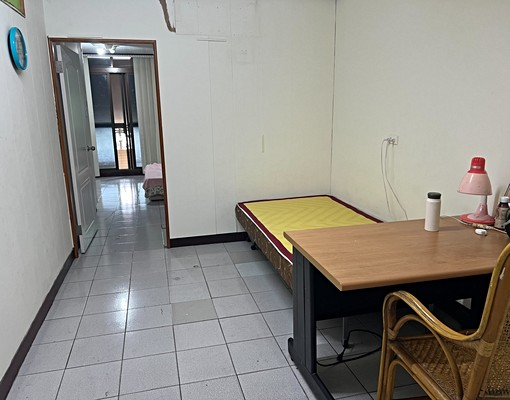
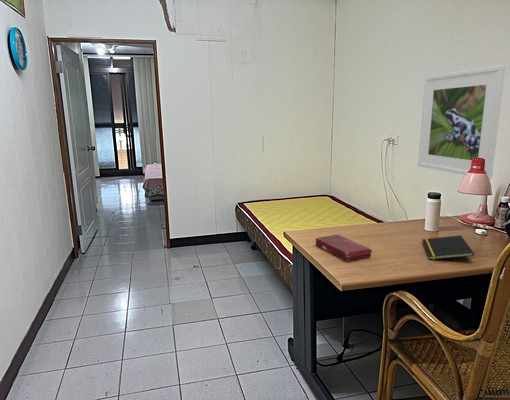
+ notepad (446, 246)
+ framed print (455, 123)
+ book (342, 247)
